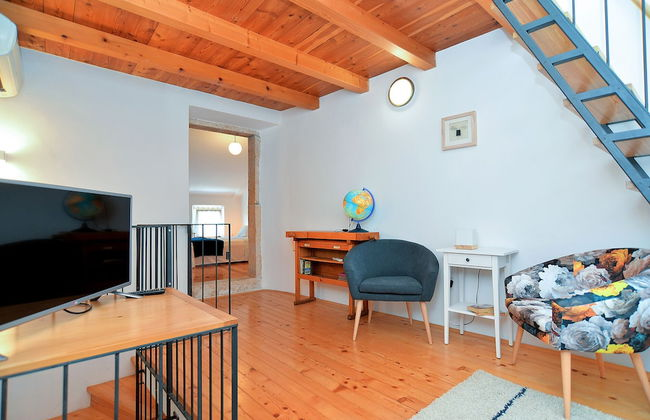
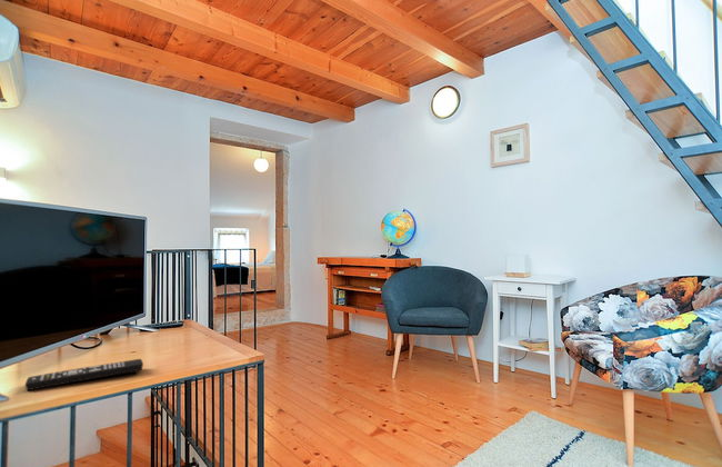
+ remote control (88, 374)
